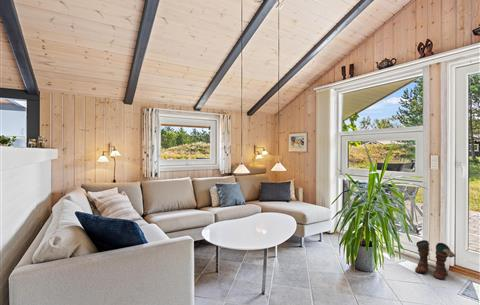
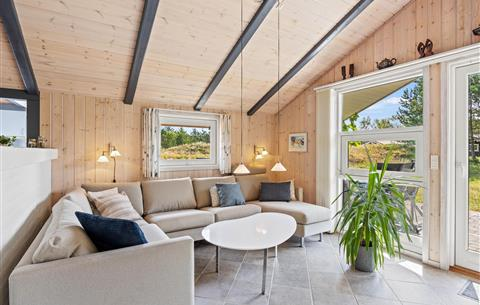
- boots (436, 258)
